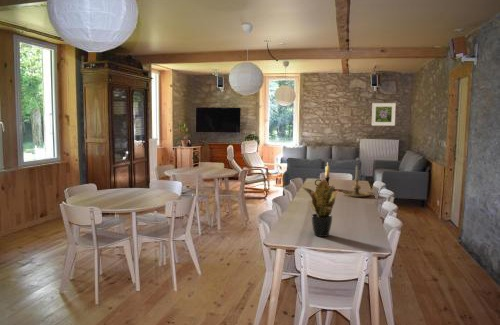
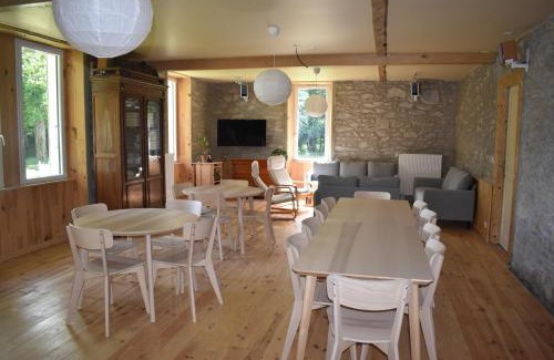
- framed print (383, 114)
- potted plant (321, 206)
- candle holder (356, 180)
- candle holder (325, 175)
